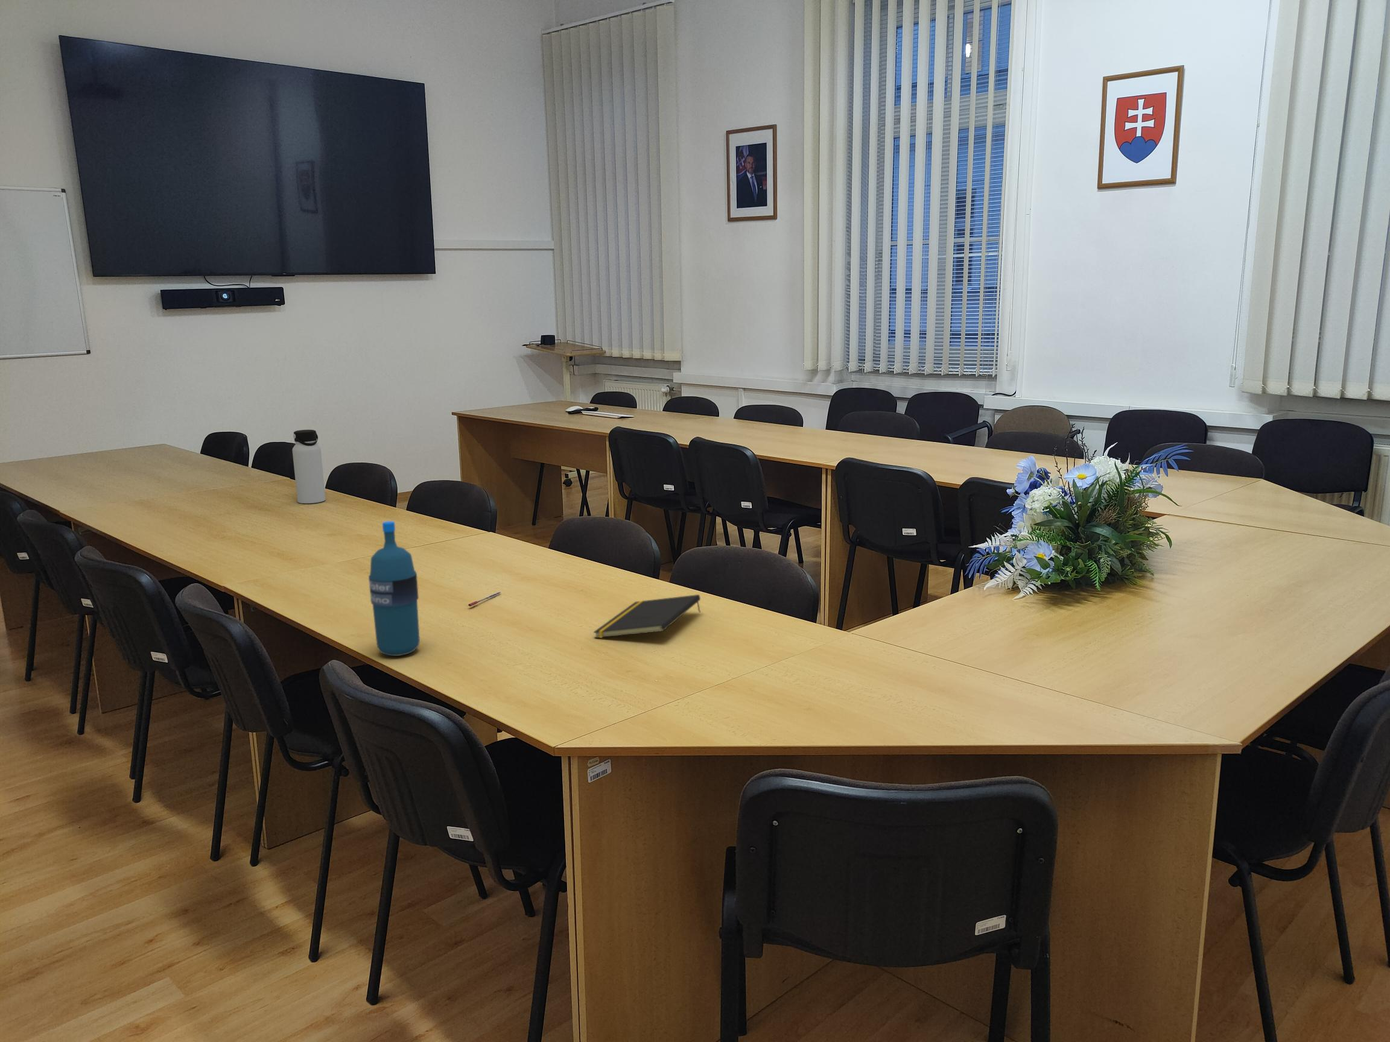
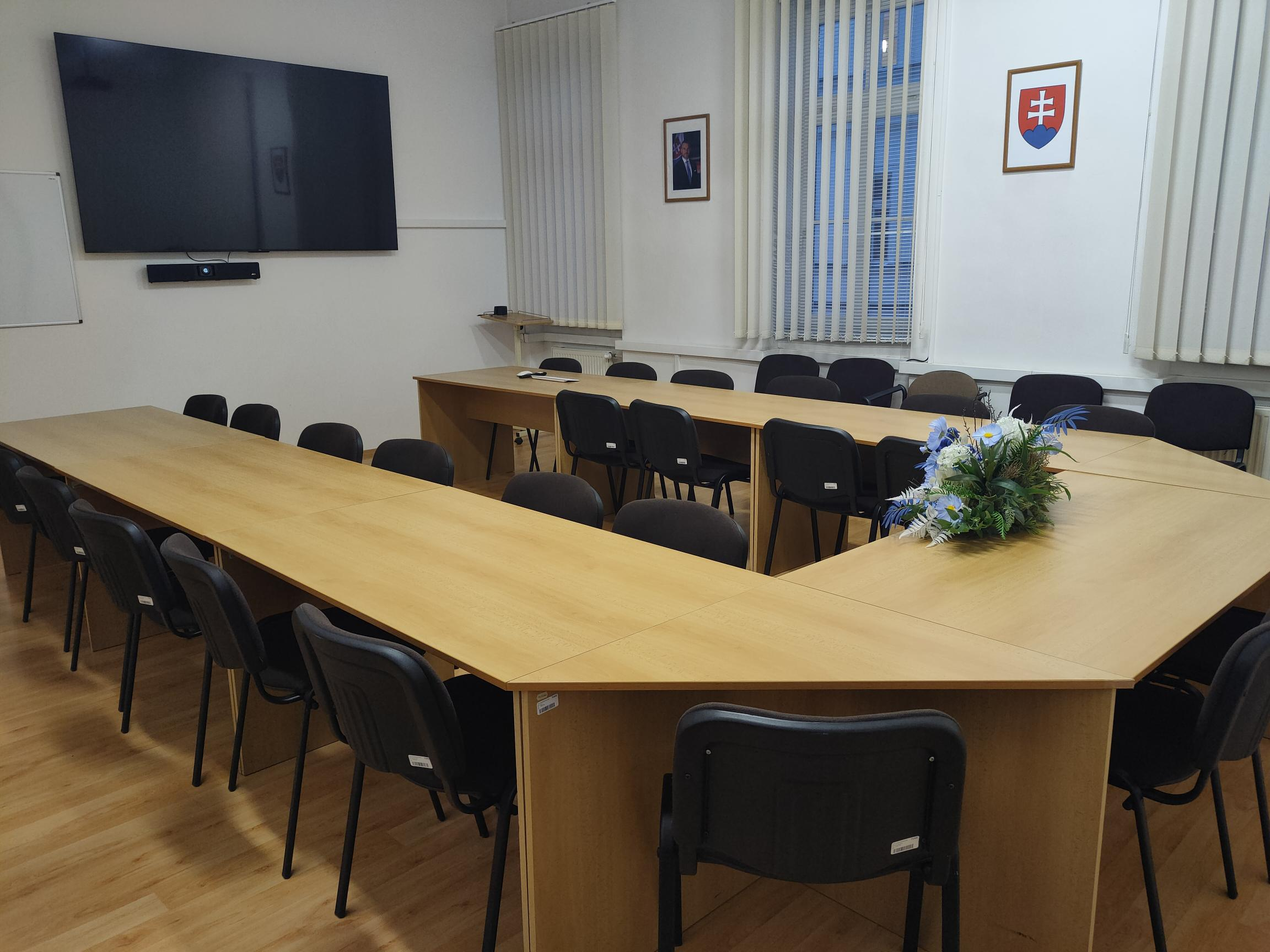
- pen (485, 599)
- notepad (649, 615)
- water bottle (393, 588)
- water bottle (308, 466)
